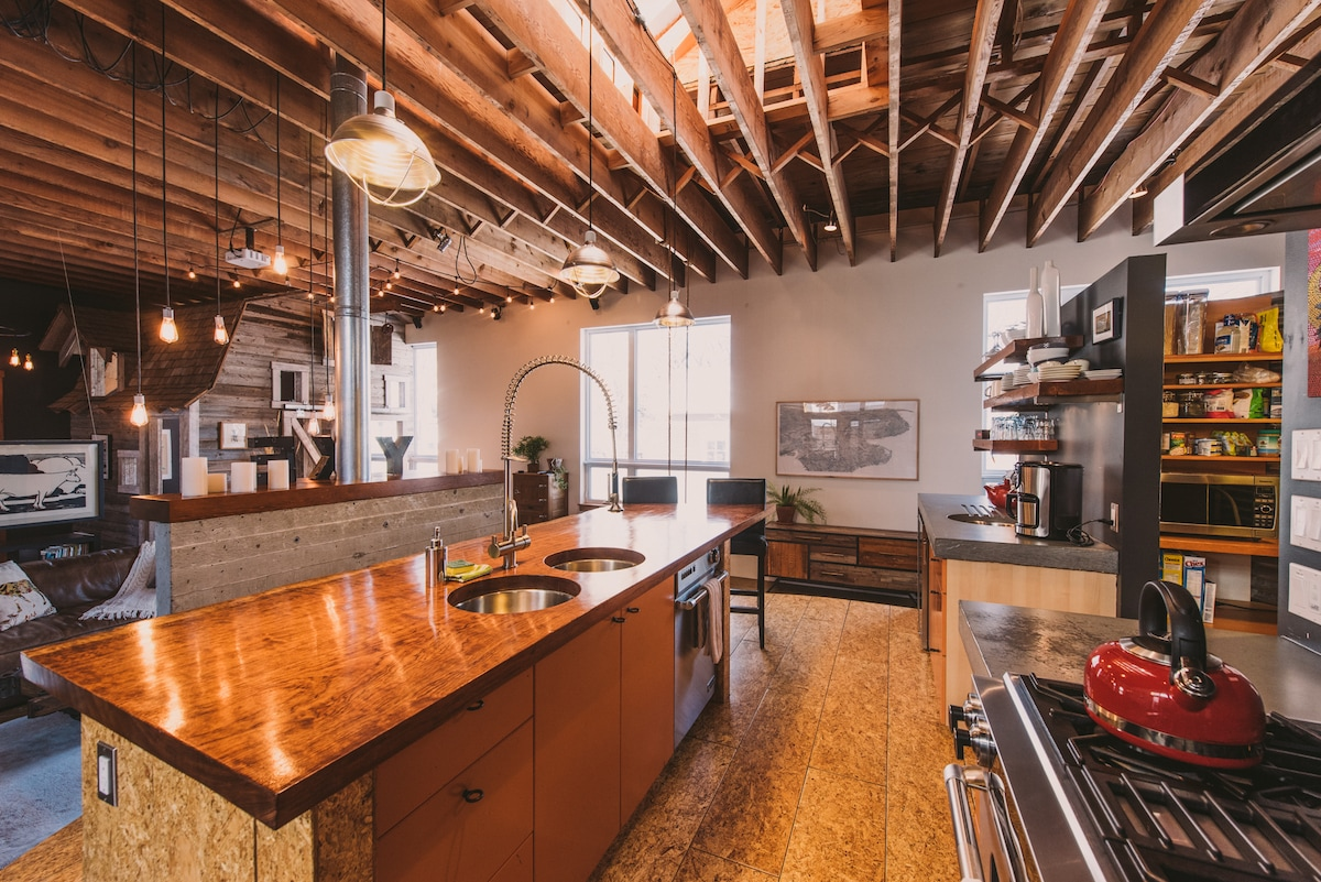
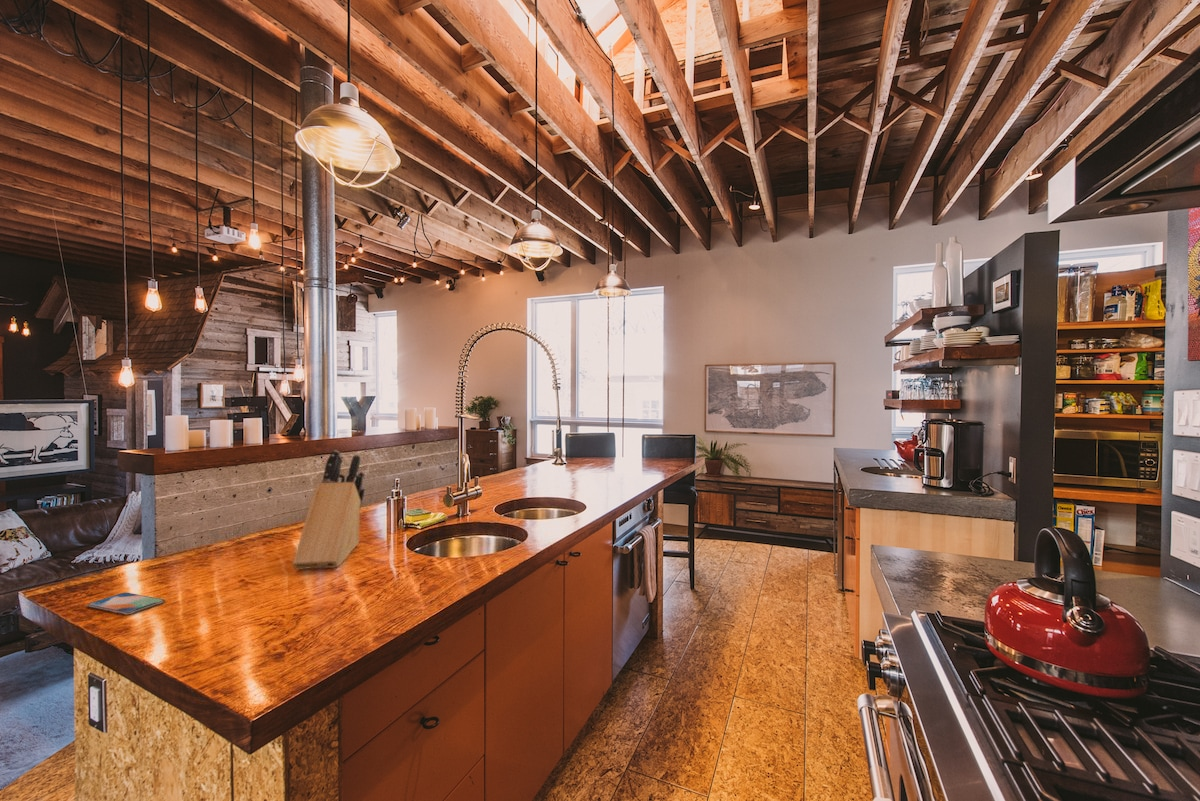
+ smartphone (126, 603)
+ knife block (333, 503)
